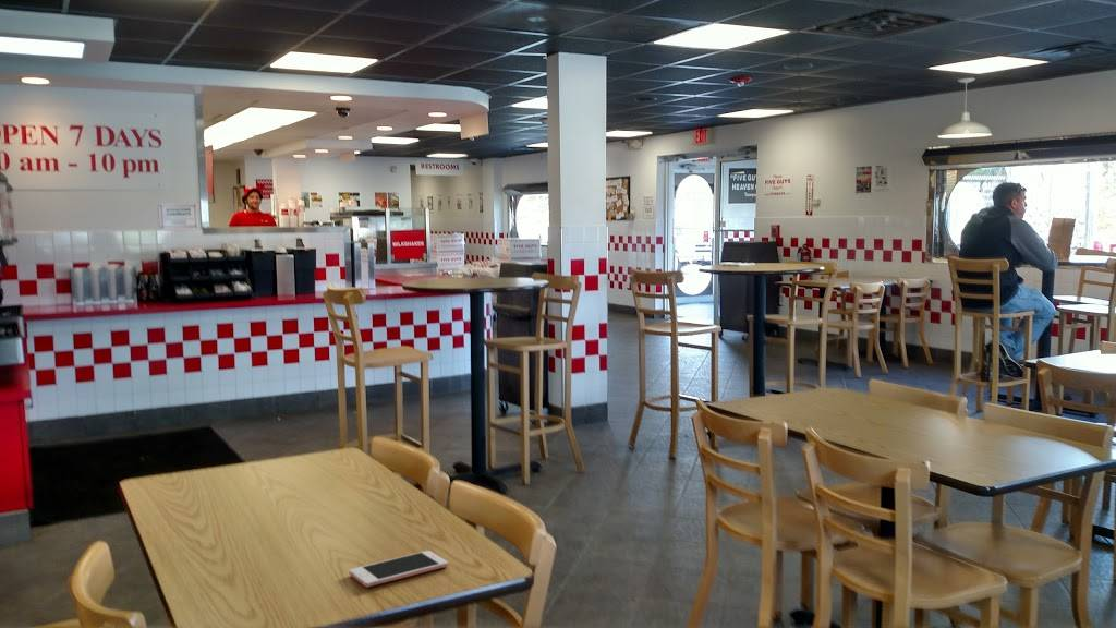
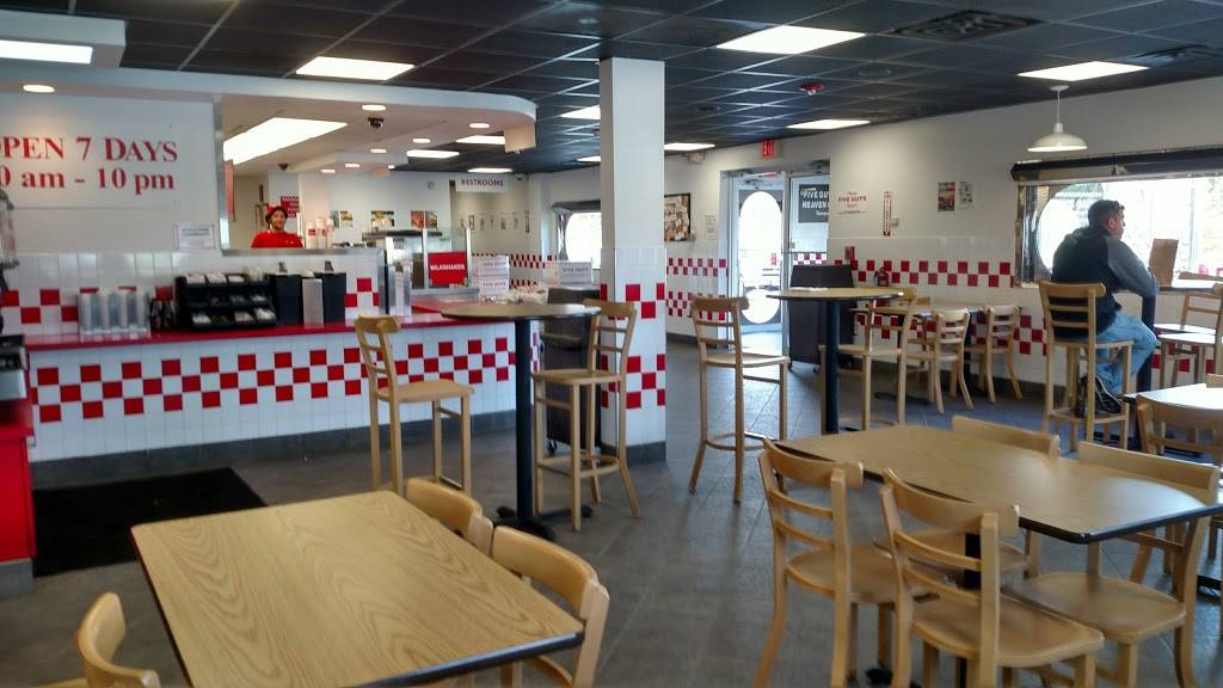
- cell phone (399, 568)
